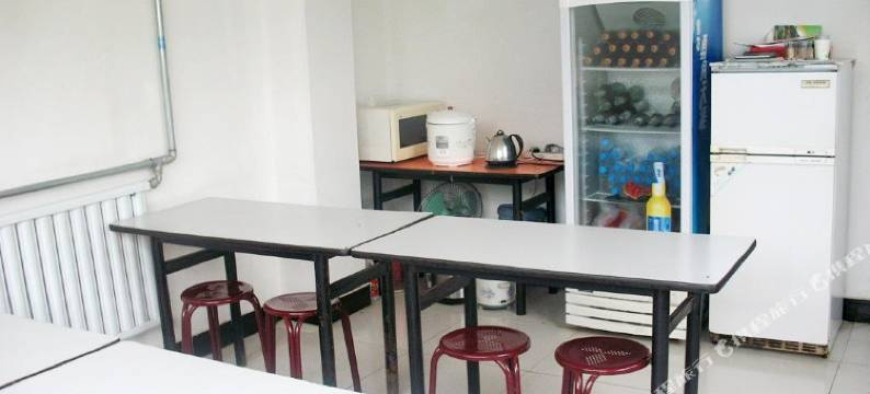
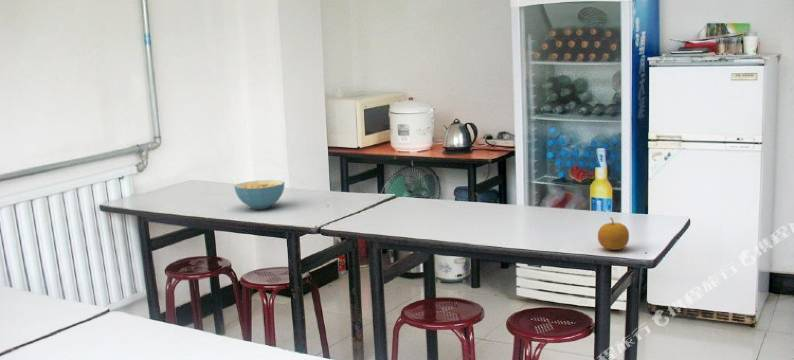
+ cereal bowl (260, 195)
+ fruit (613, 233)
